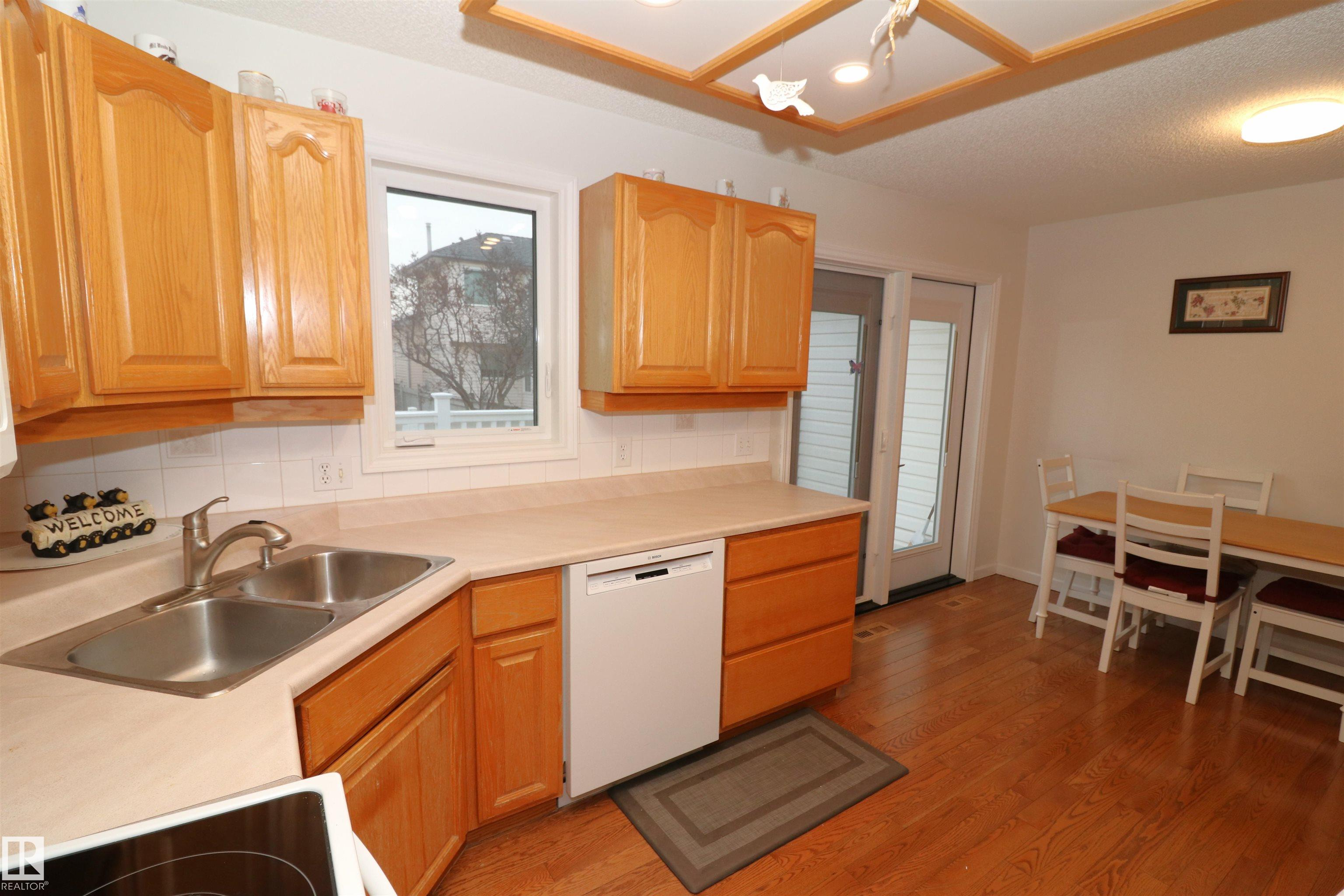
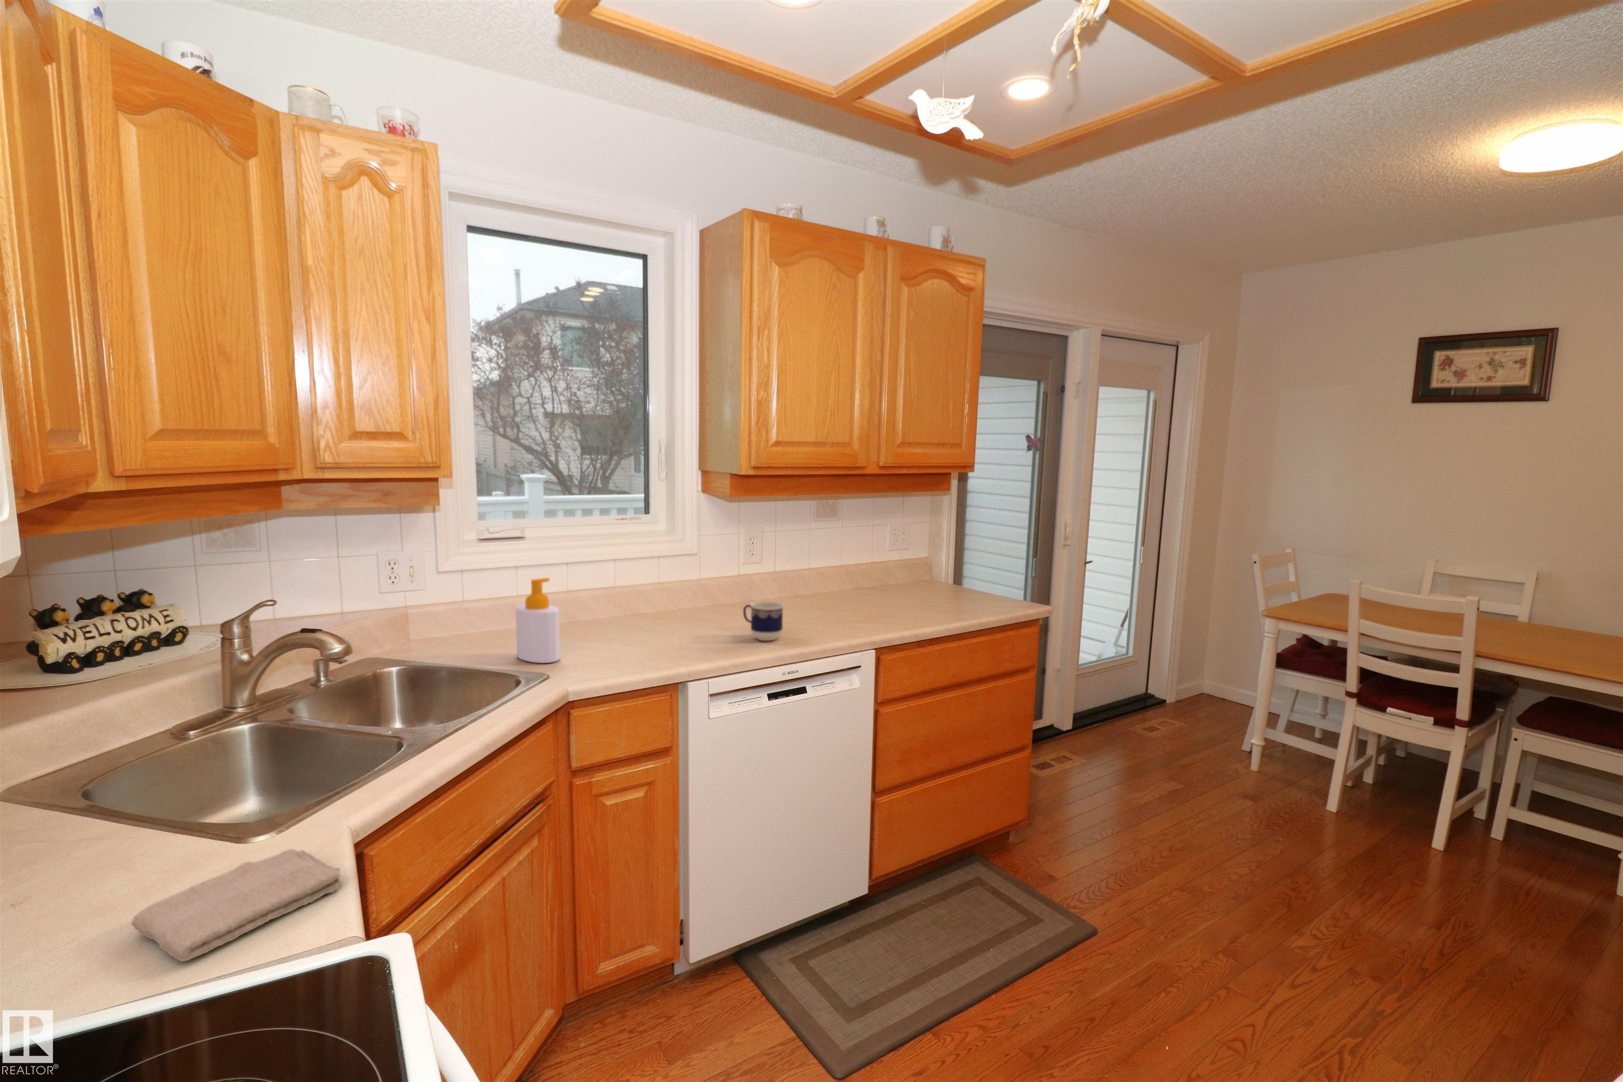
+ soap bottle (537, 618)
+ washcloth (245, 897)
+ cup (762, 621)
